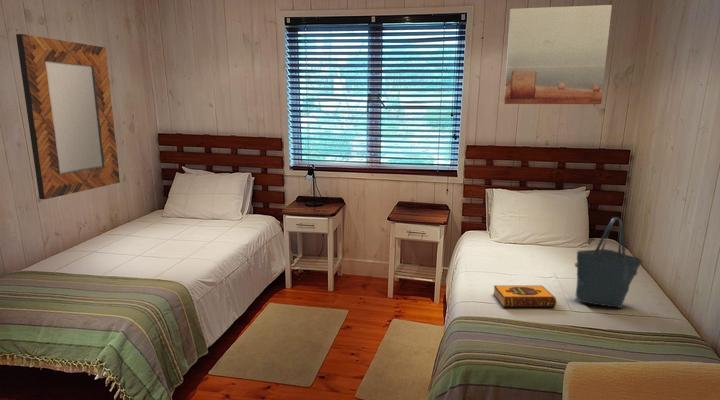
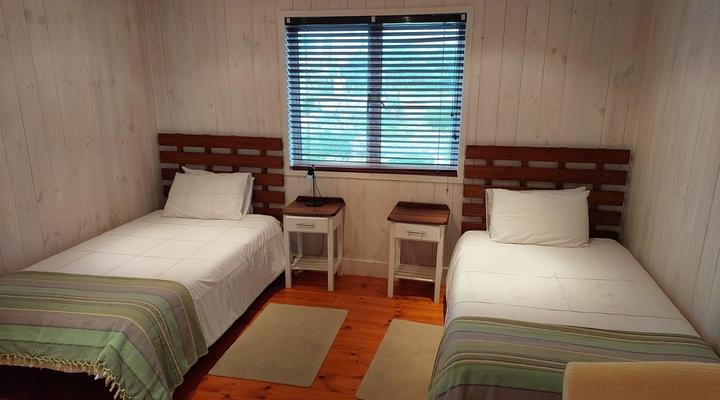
- hardback book (523, 296)
- wall art (555, 56)
- tote bag (608, 261)
- home mirror (75, 118)
